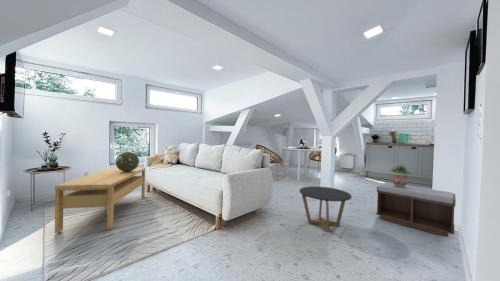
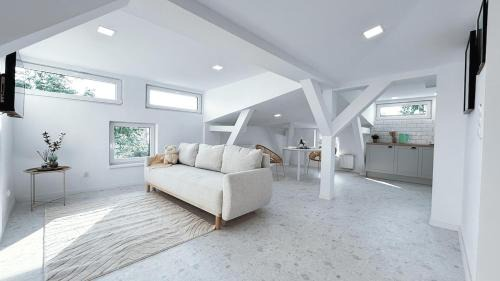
- side table (326, 208)
- decorative sphere (127, 161)
- bench (413, 205)
- potted plant (399, 174)
- coffee table (110, 192)
